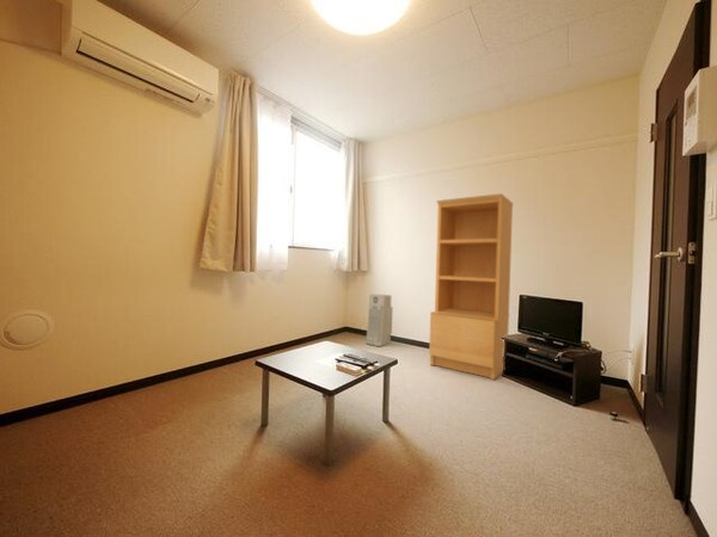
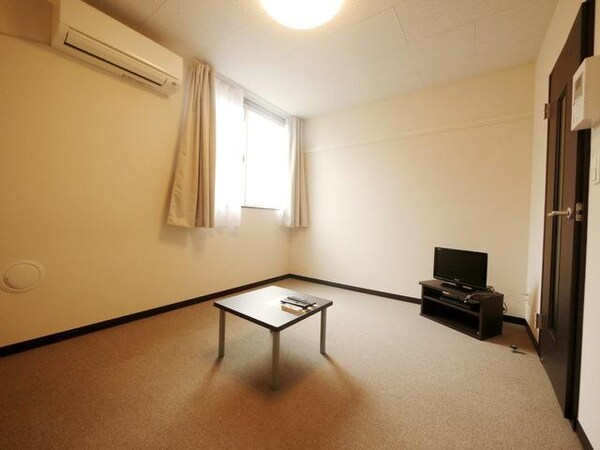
- bookcase (471, 283)
- air purifier (380, 317)
